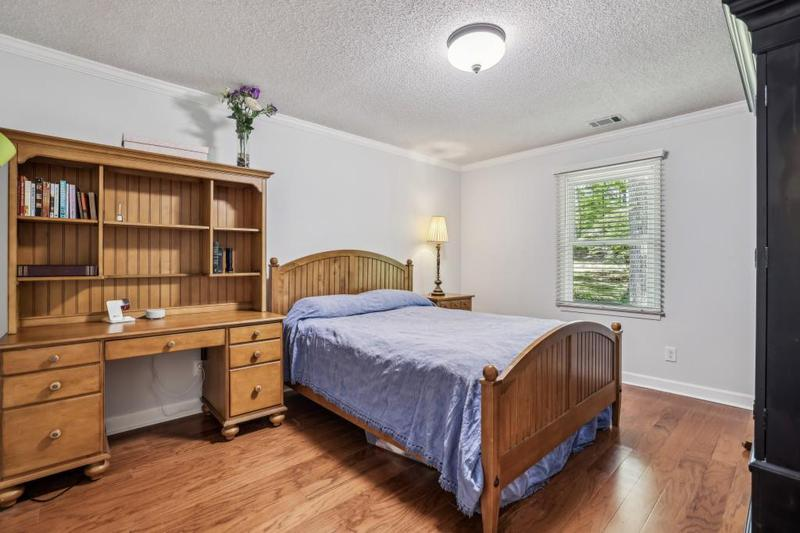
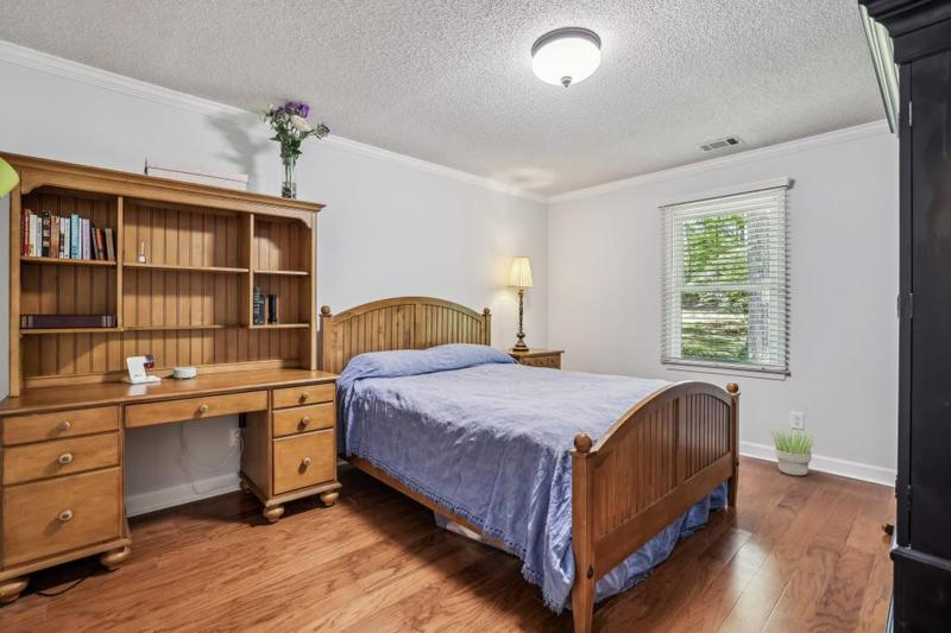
+ potted plant (792, 450)
